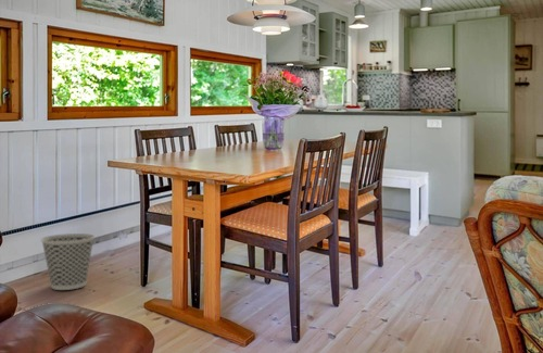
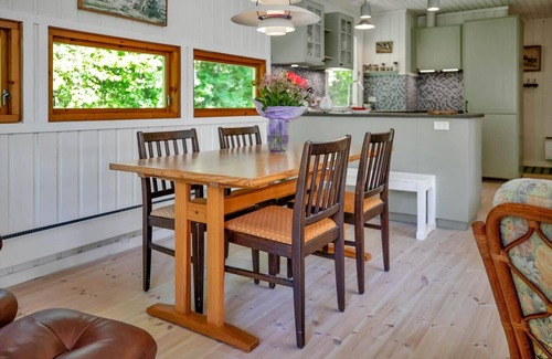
- wastebasket (68, 261)
